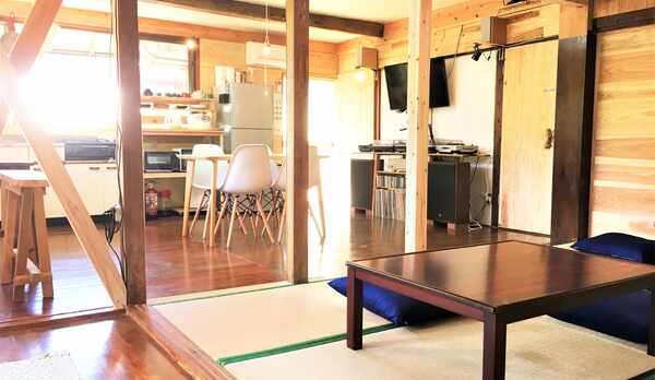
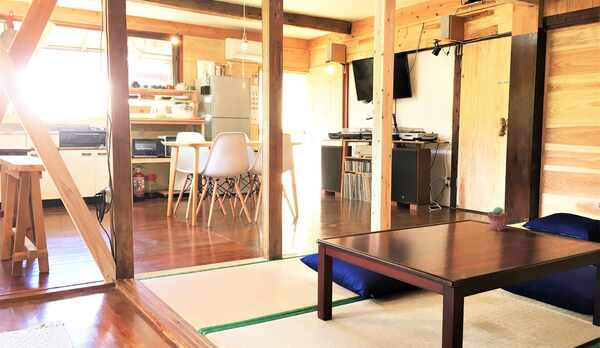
+ potted succulent (496, 218)
